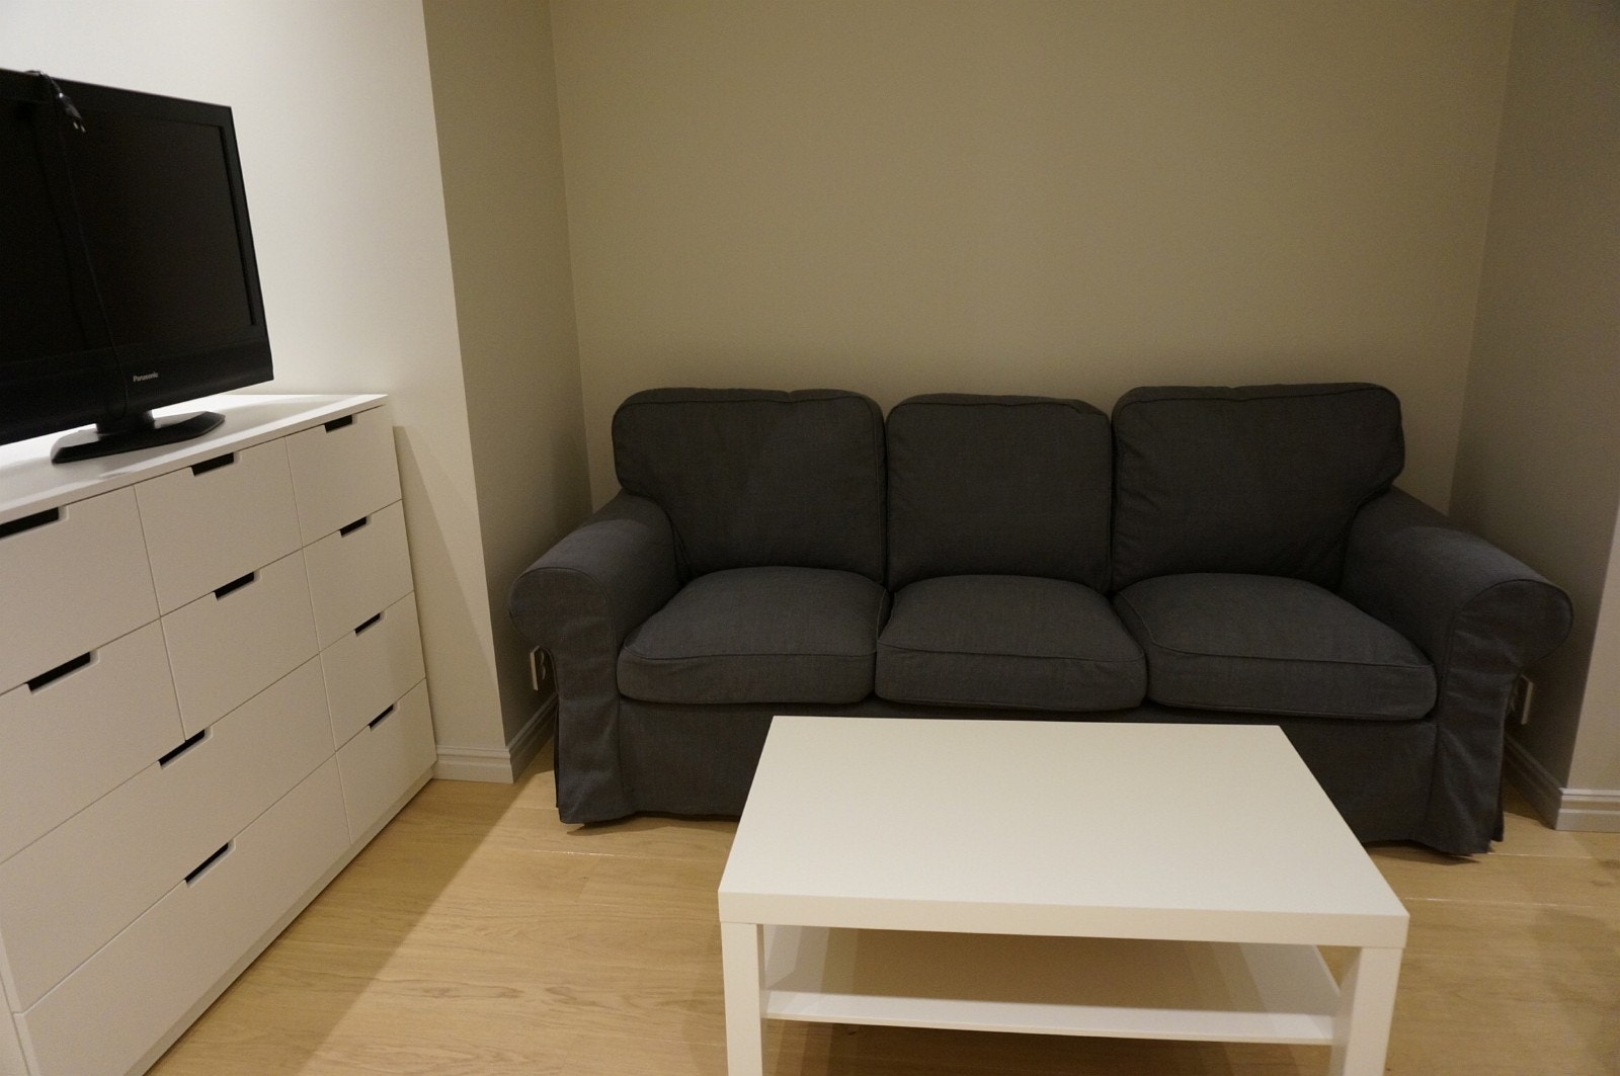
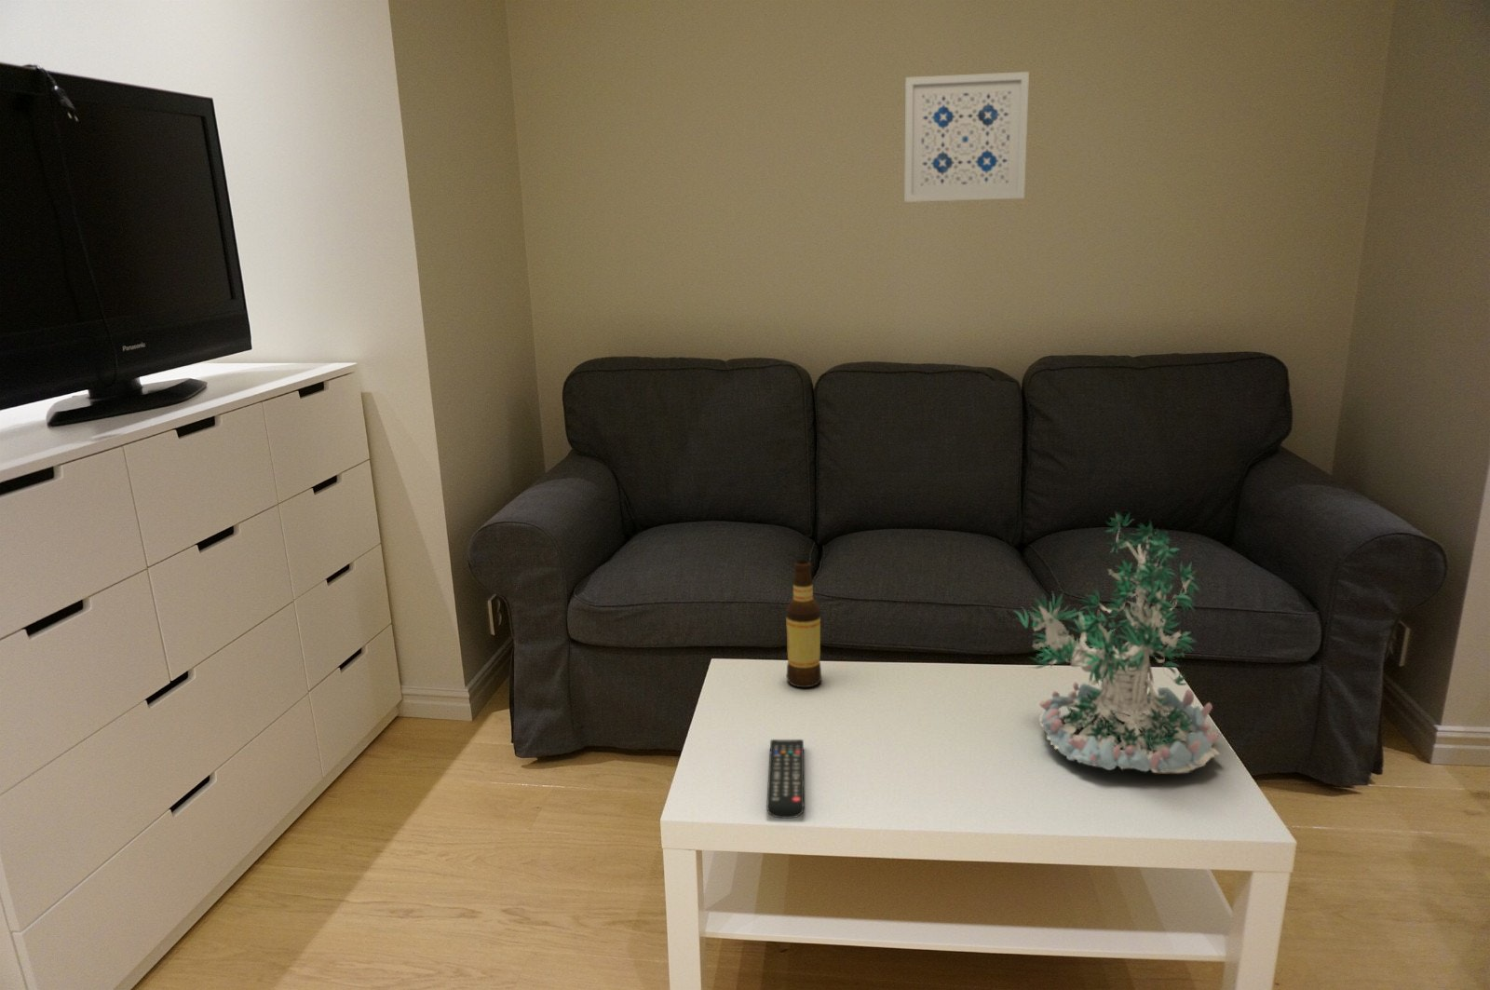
+ remote control (786, 775)
+ wall art (964, 138)
+ bottle (803, 622)
+ plant (1126, 639)
